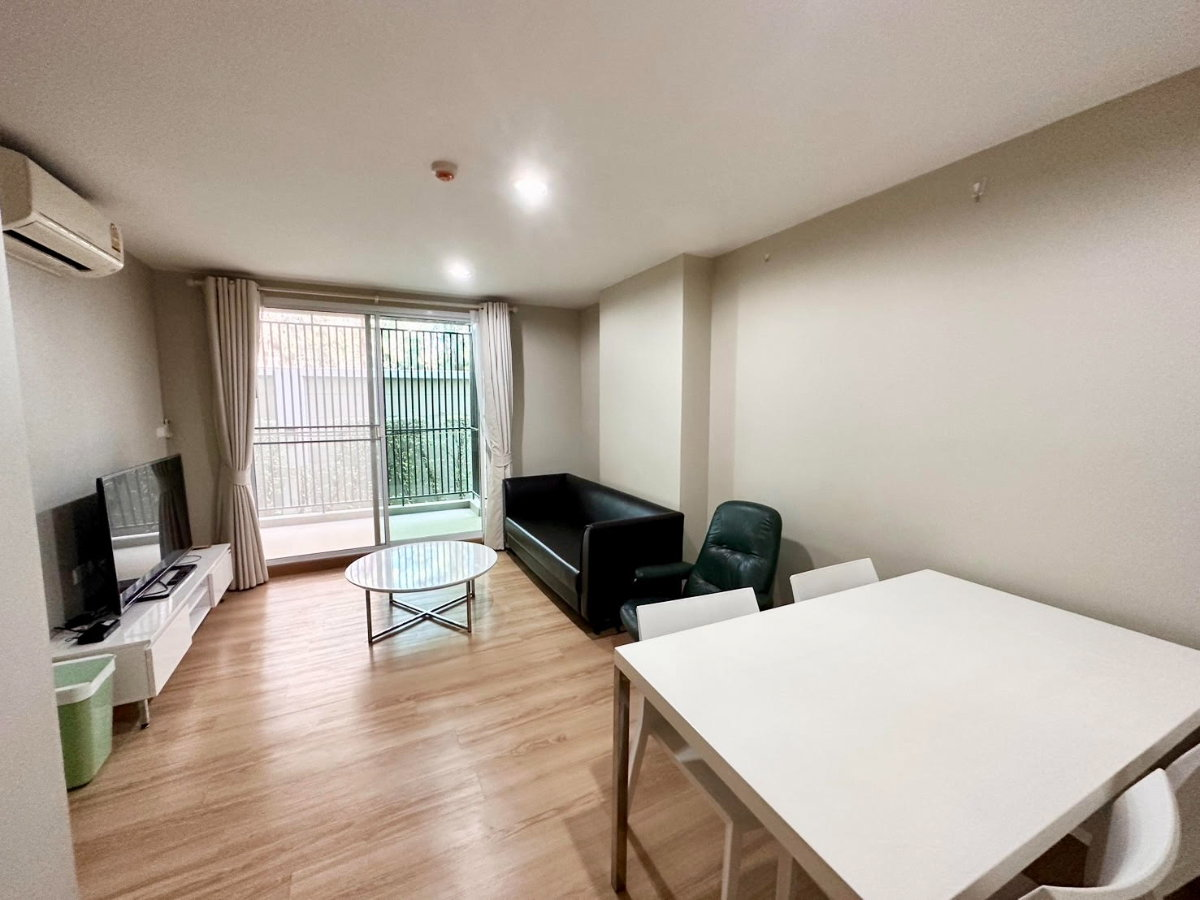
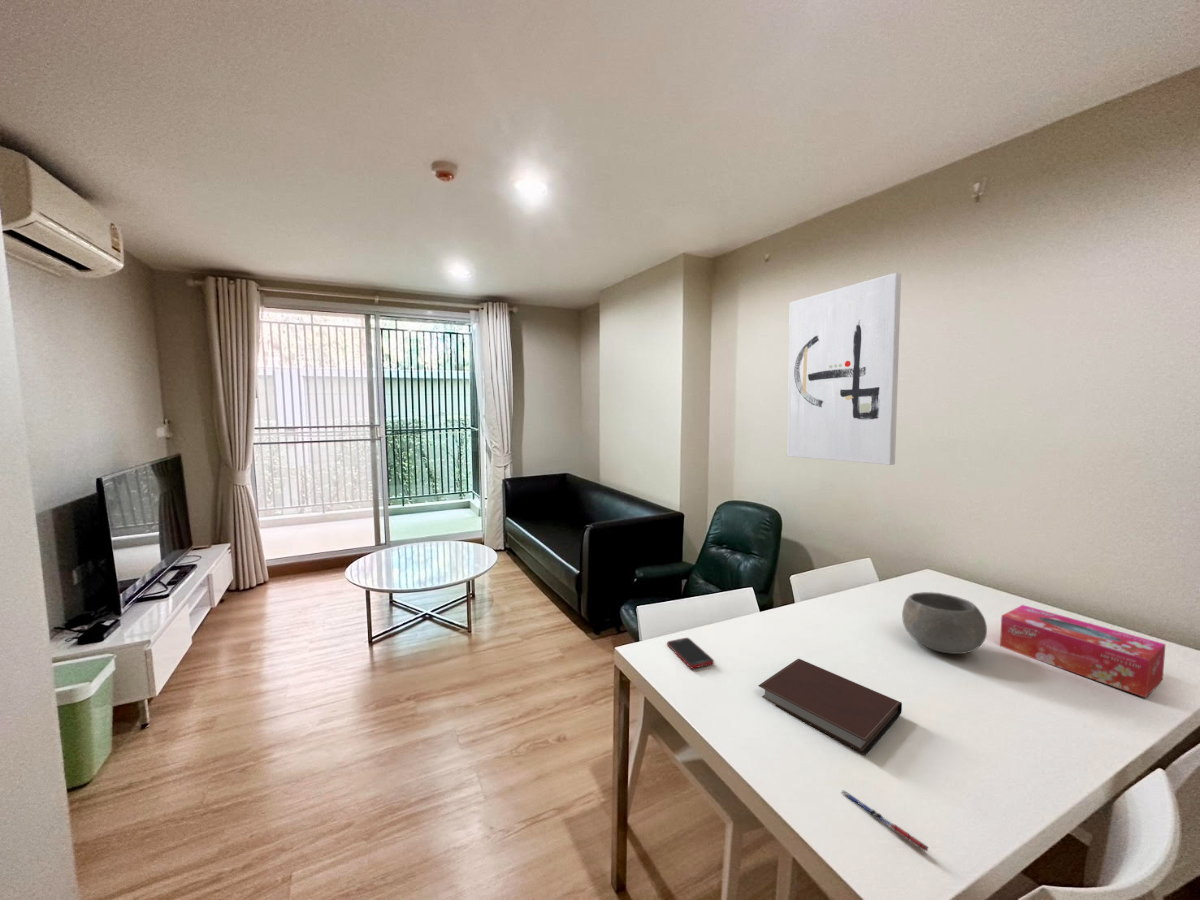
+ tissue box (1076, 645)
+ cell phone (689, 652)
+ wall art (837, 375)
+ bowl (942, 624)
+ notebook (827, 699)
+ pen (881, 817)
